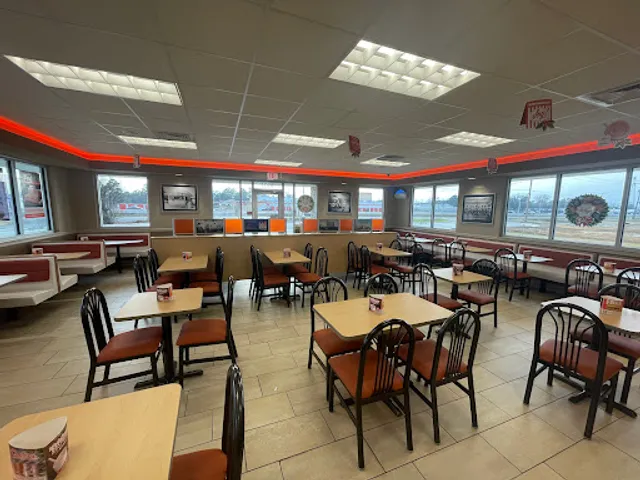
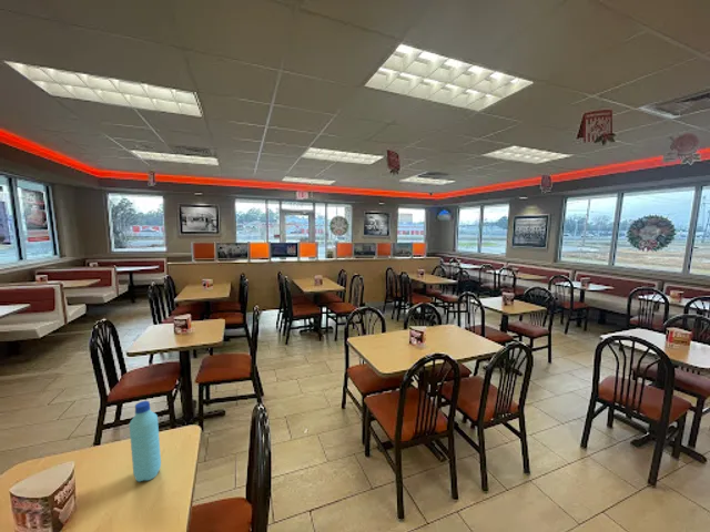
+ water bottle (144, 439)
